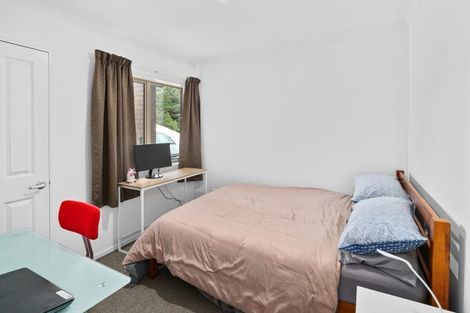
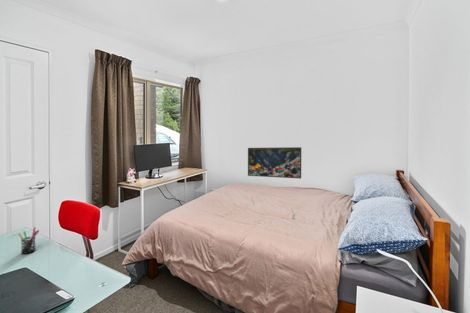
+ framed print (273, 162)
+ pen holder (28, 240)
